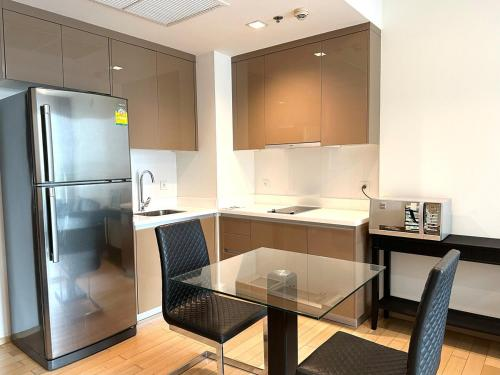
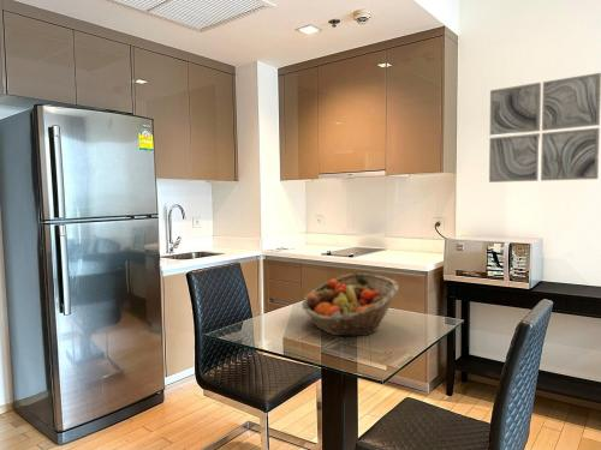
+ wall art (542, 133)
+ fruit basket (349, 302)
